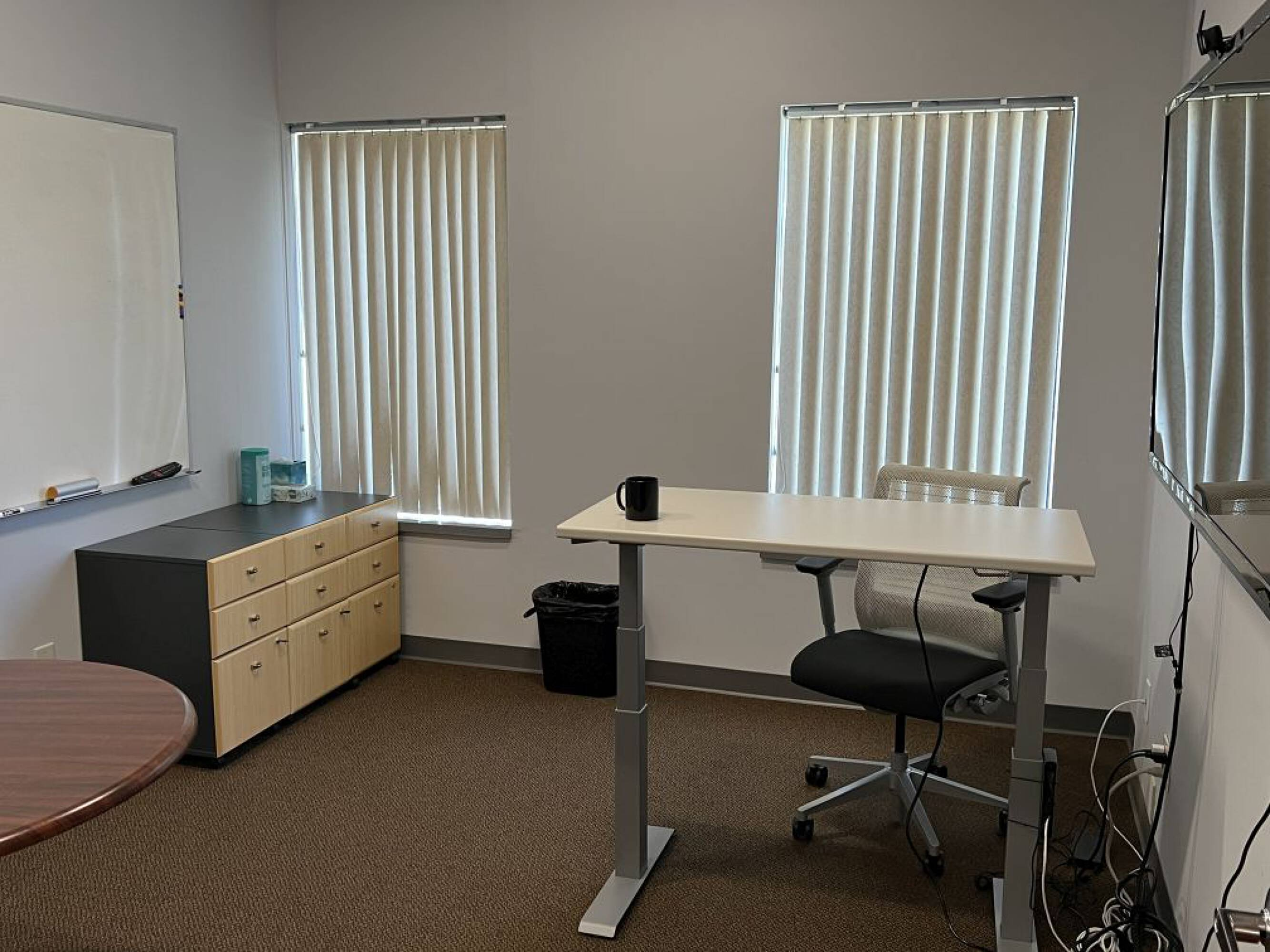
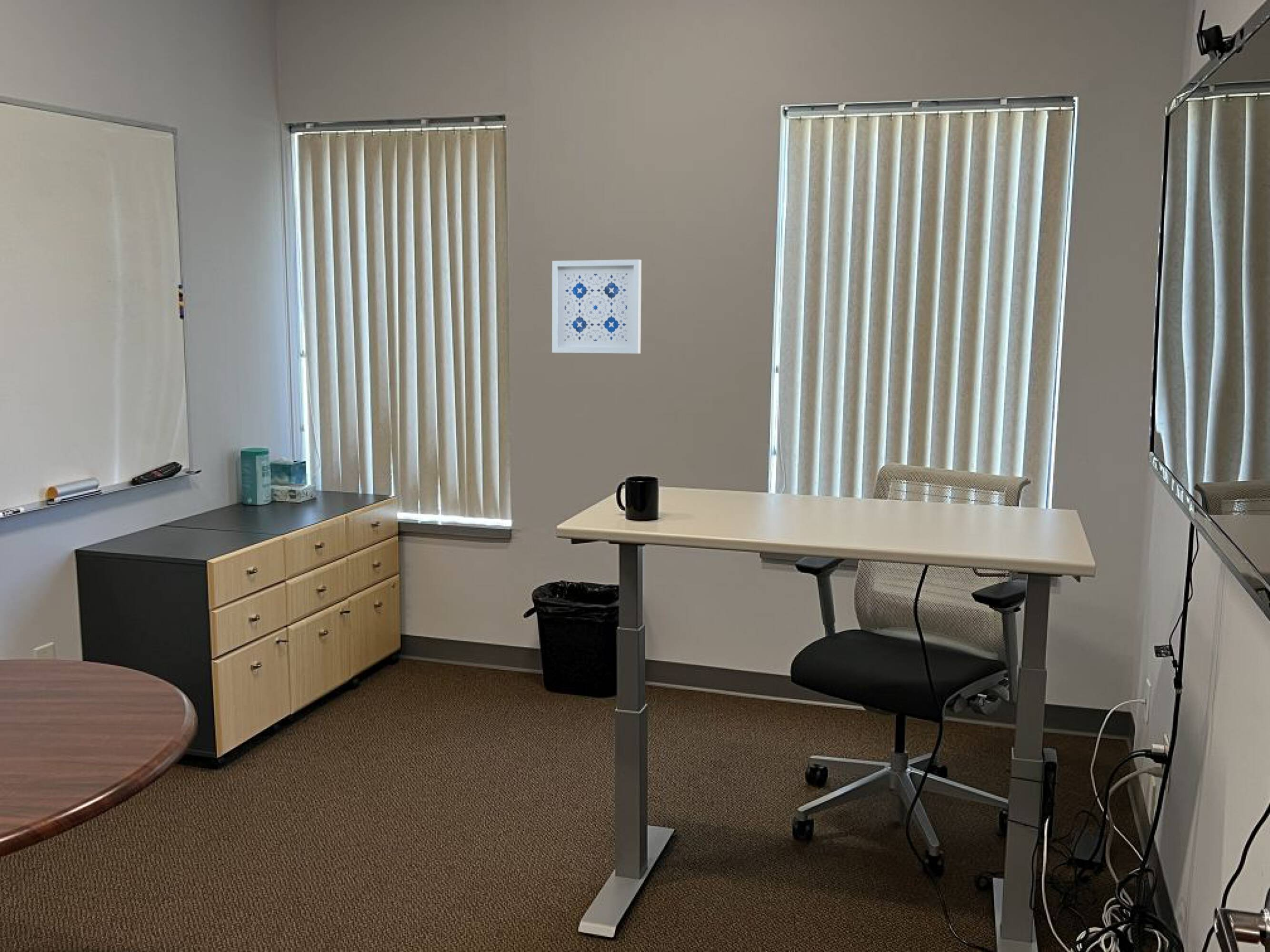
+ wall art (596, 307)
